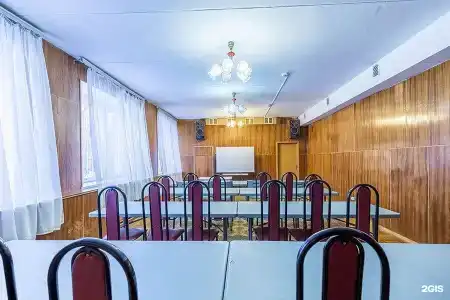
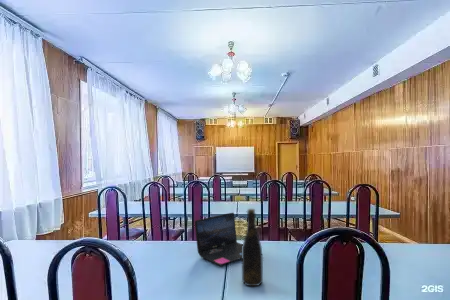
+ bottle (251, 245)
+ laptop (227, 237)
